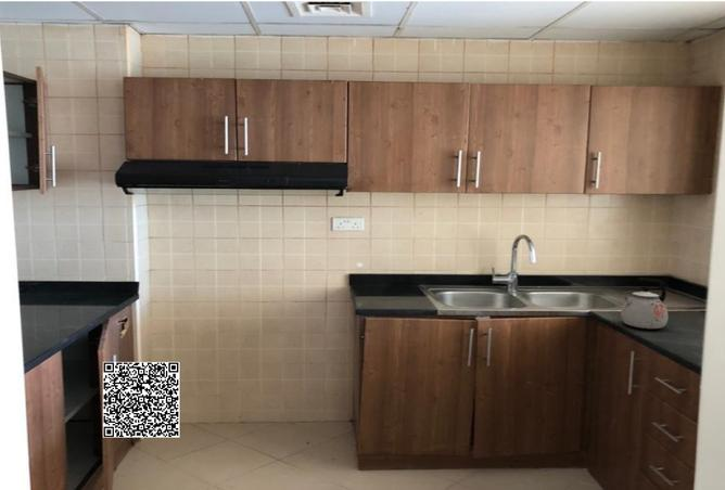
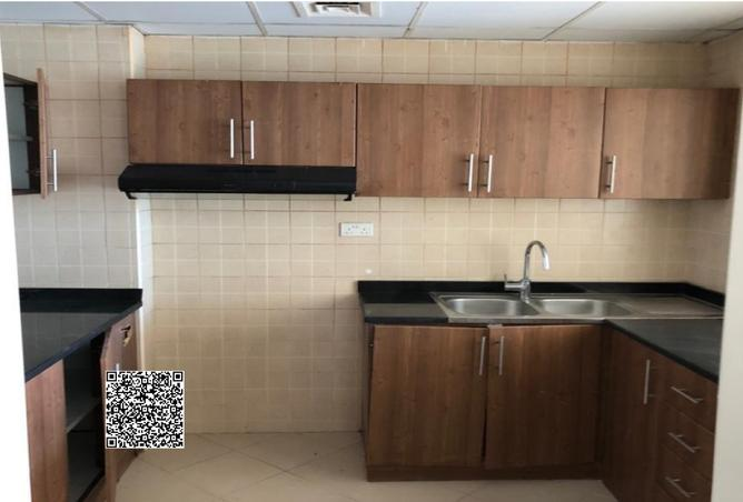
- kettle (644, 301)
